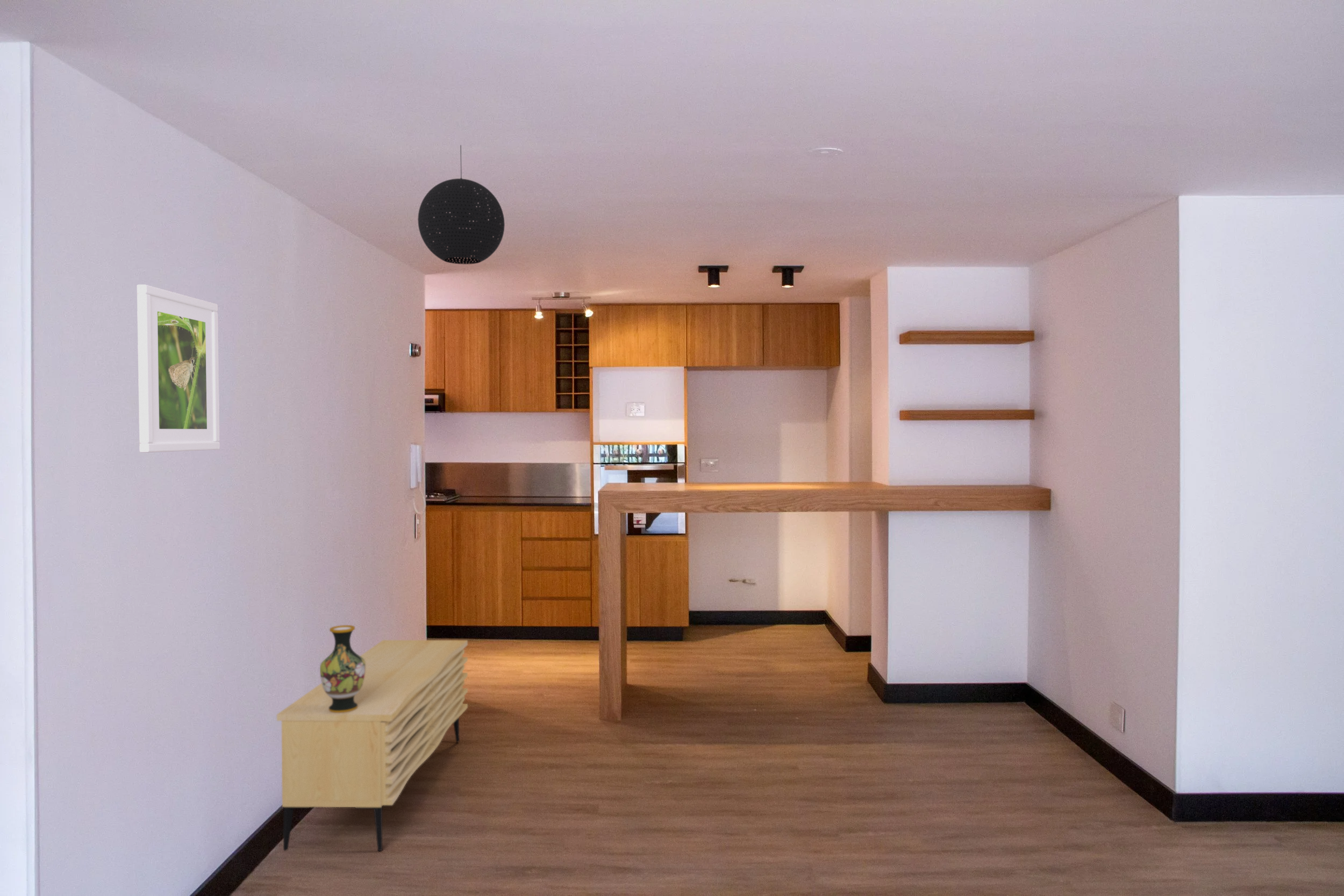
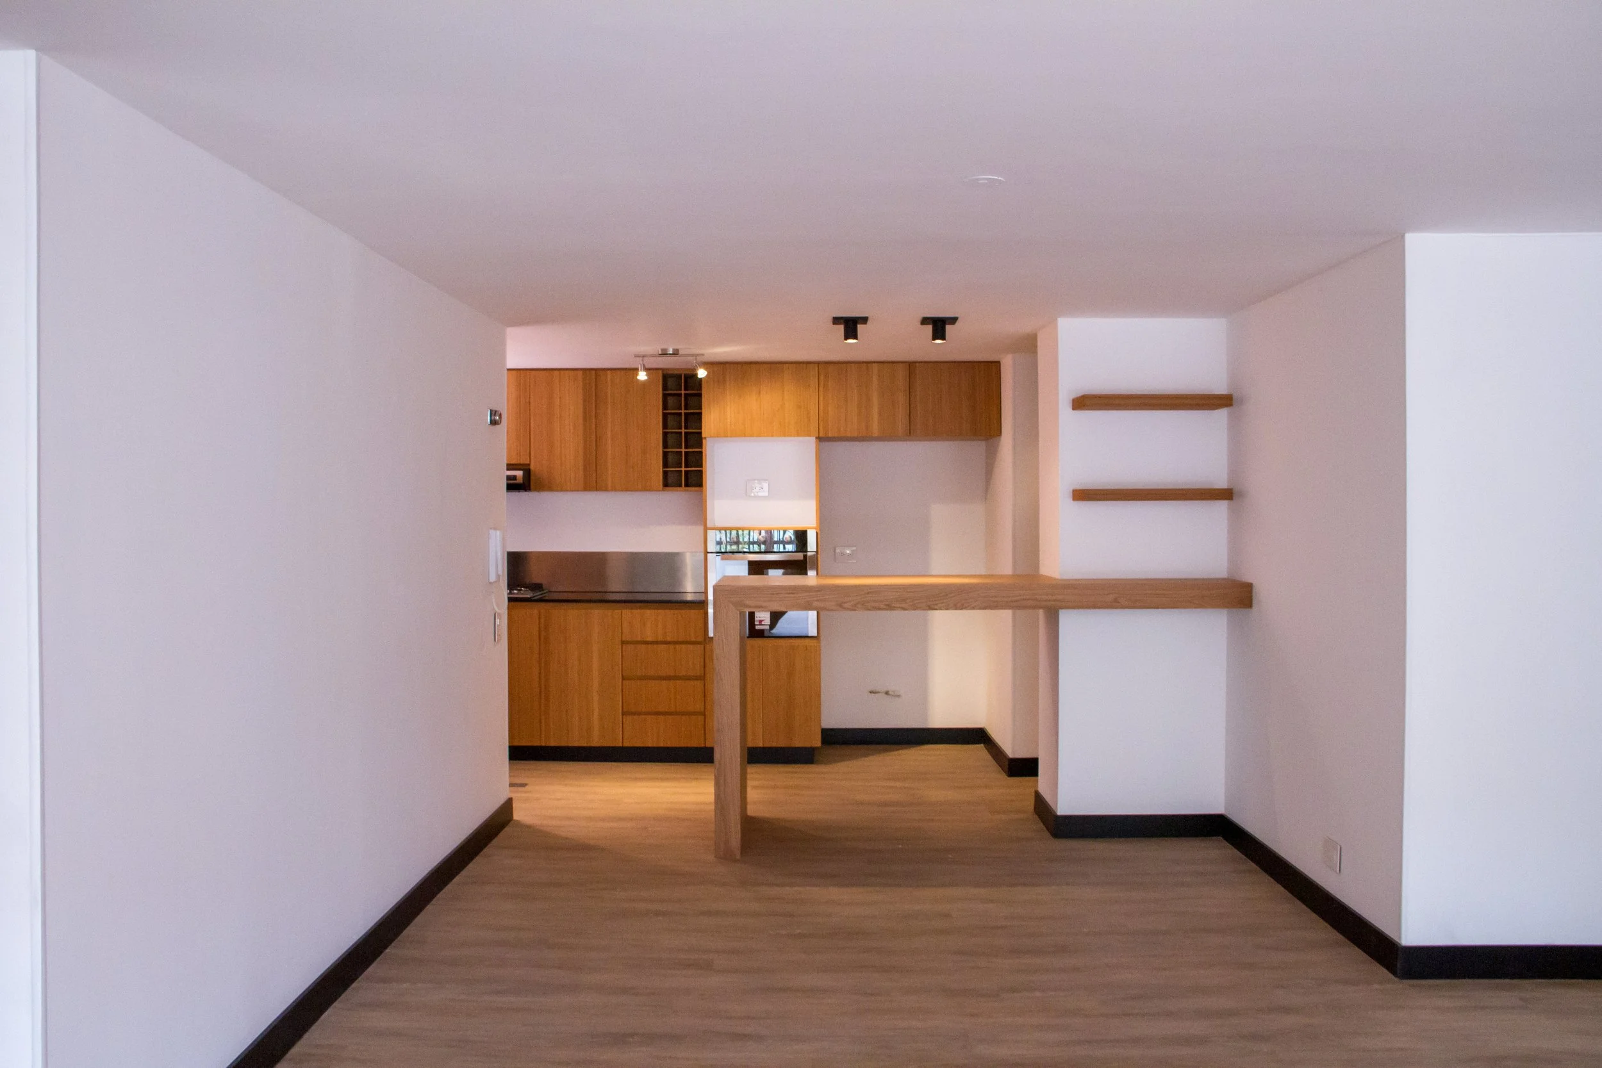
- pendant light (461, 203)
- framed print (181, 373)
- vase (342, 668)
- sideboard (387, 730)
